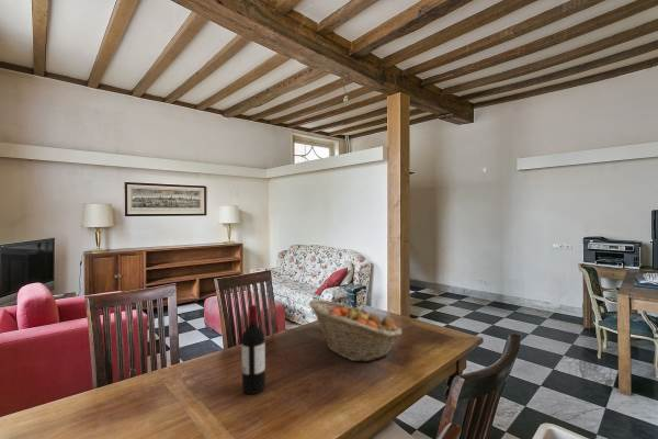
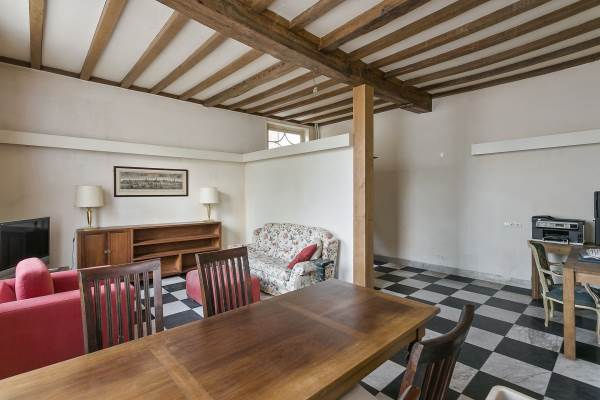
- wine bottle (252, 347)
- fruit basket (353, 324)
